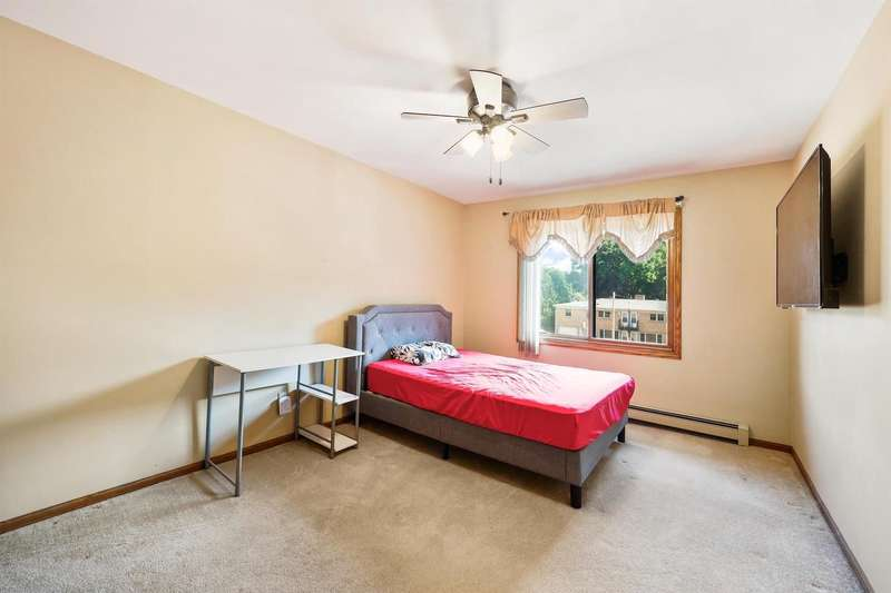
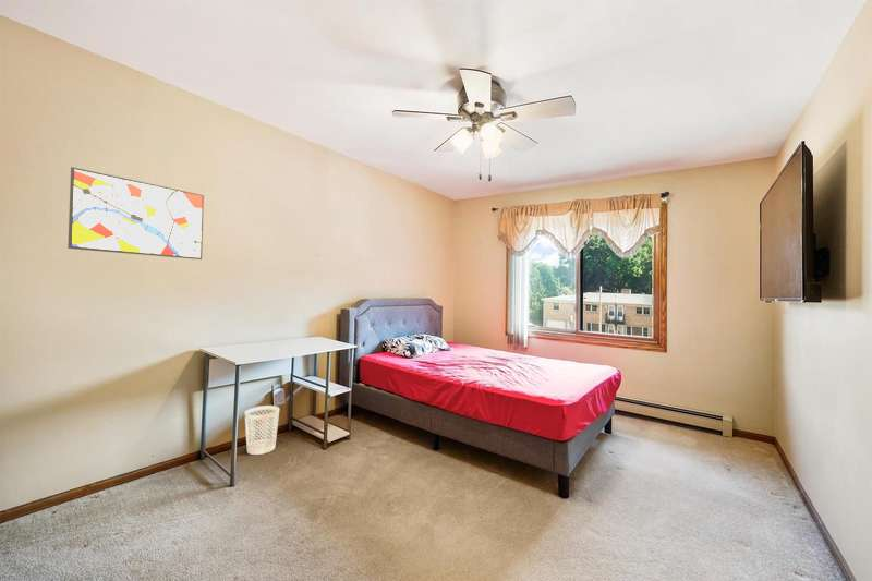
+ wall art (144, 218)
+ wastebasket (262, 429)
